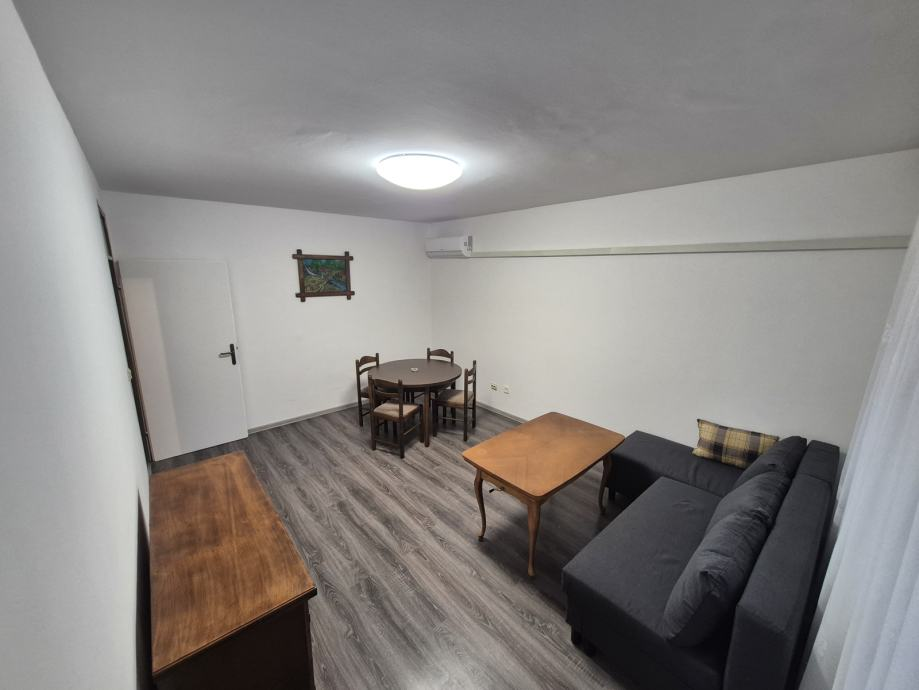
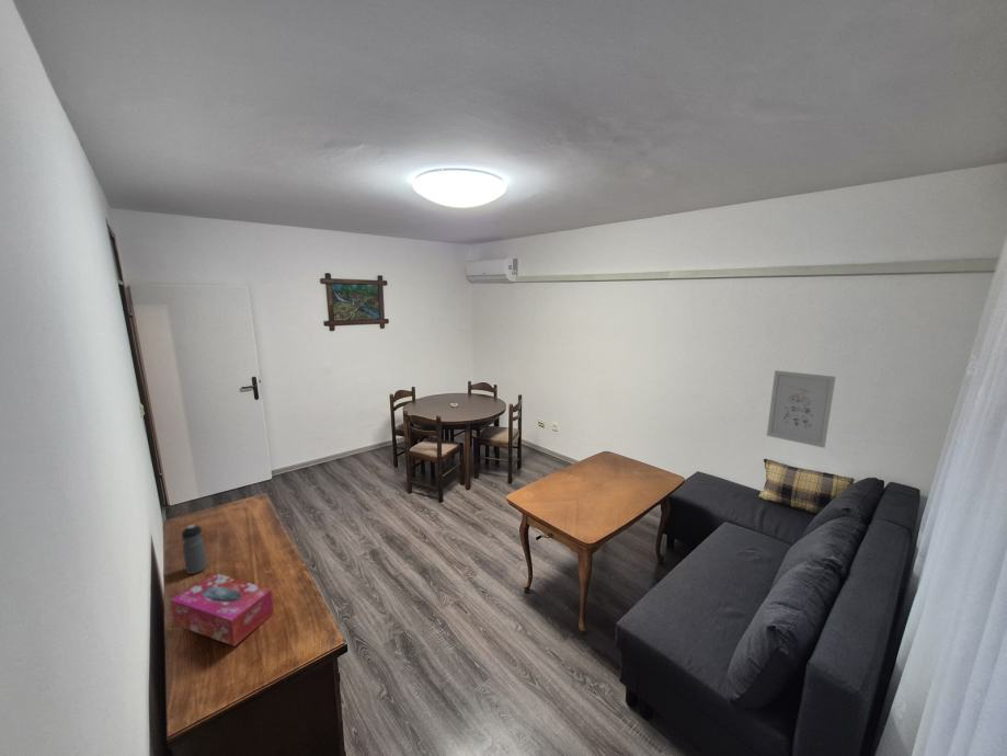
+ water bottle (193, 547)
+ wall art (799, 408)
+ tissue box (224, 606)
